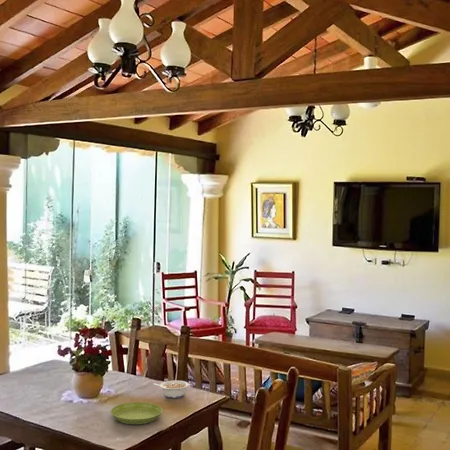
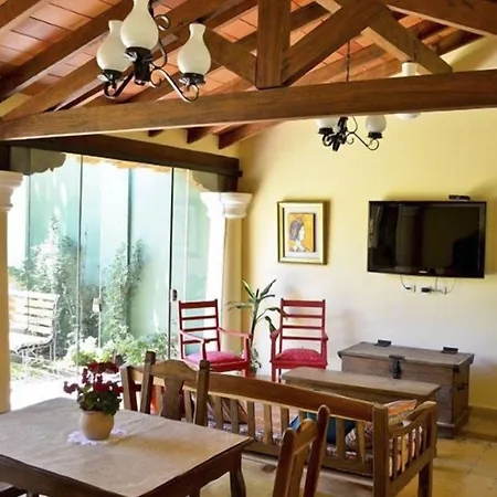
- legume (173, 389)
- saucer (136, 414)
